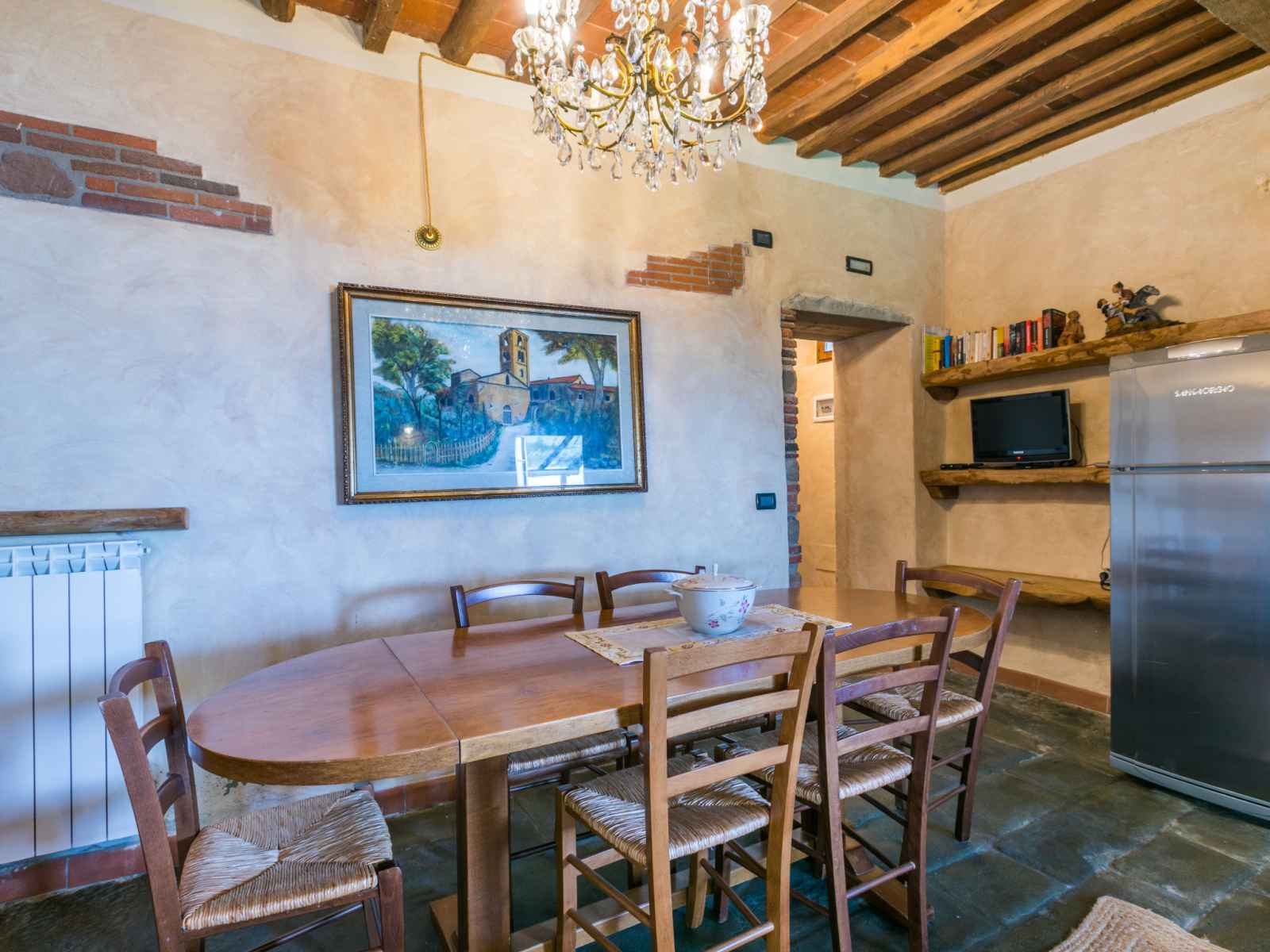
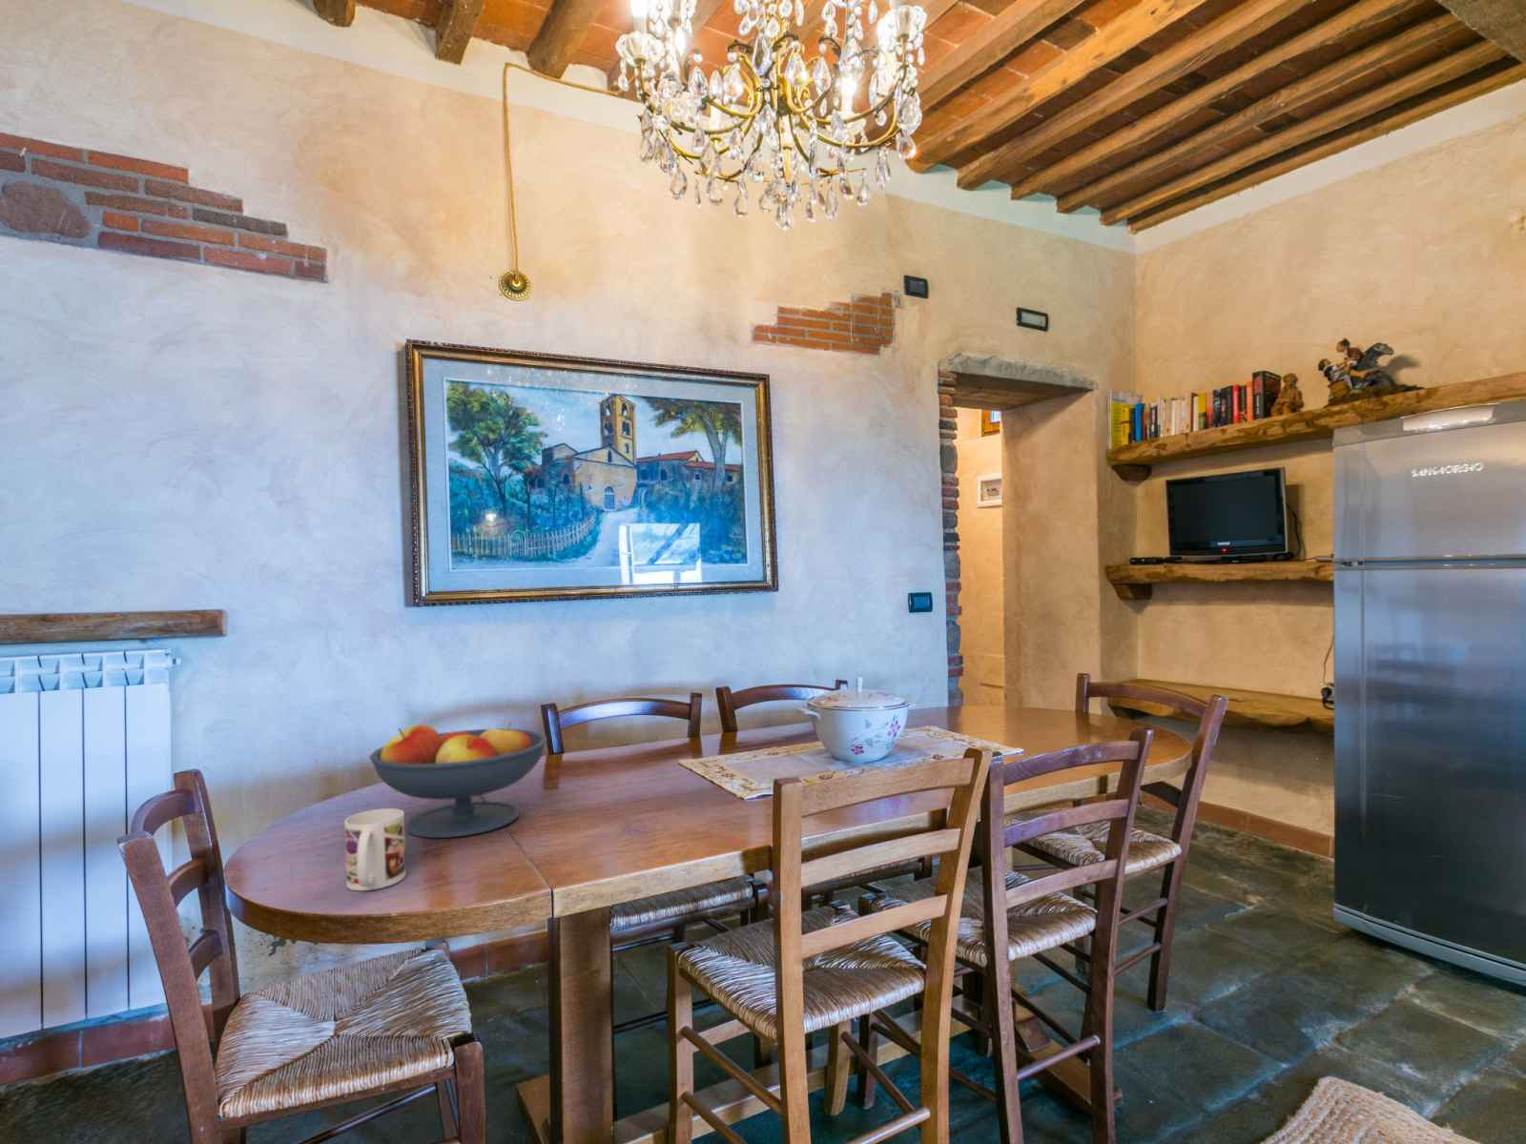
+ fruit bowl (461, 769)
+ mug (372, 851)
